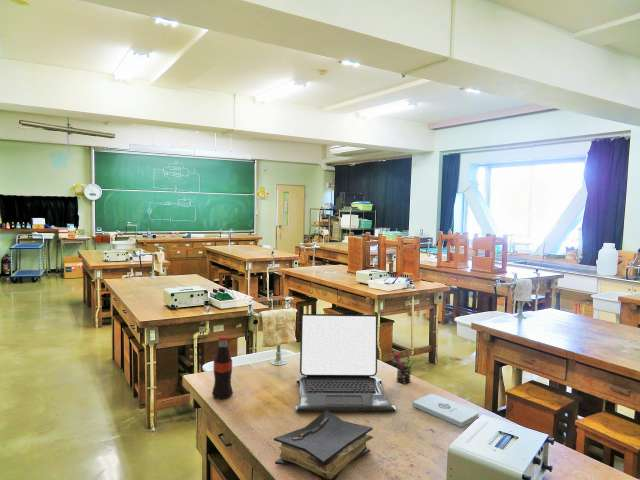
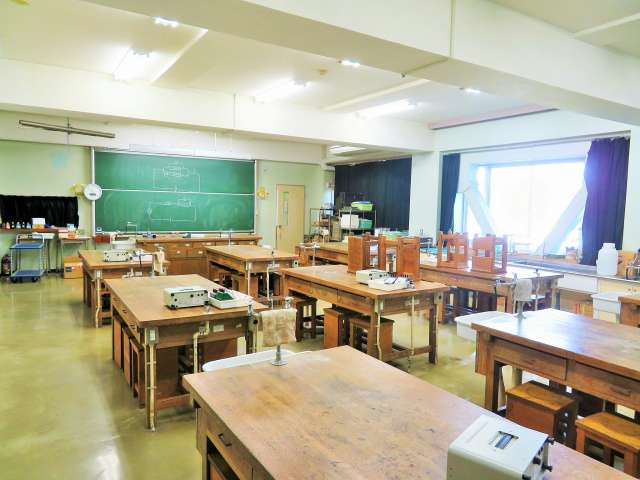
- notepad (445, 409)
- pen holder (404, 367)
- bottle (222, 366)
- book (325, 445)
- laptop (342, 359)
